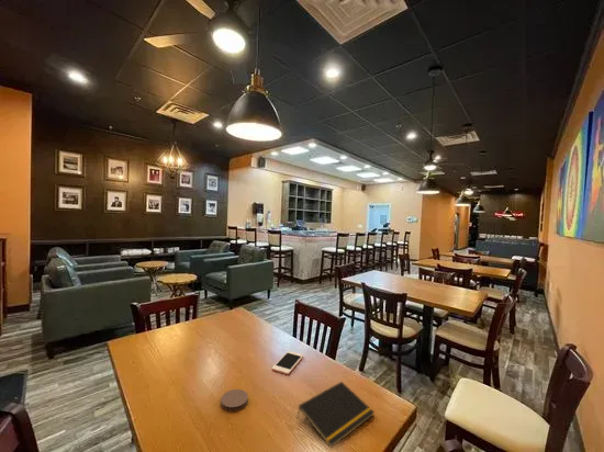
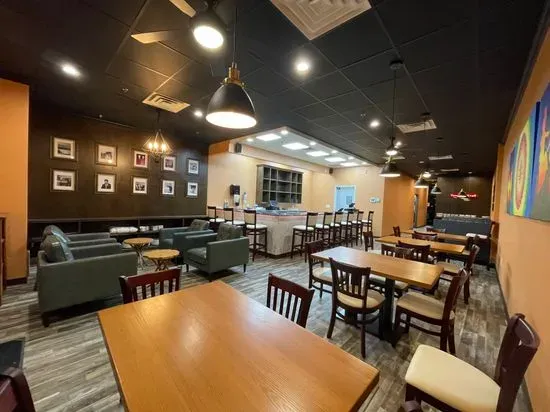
- notepad (336, 409)
- coaster (234, 399)
- cell phone (288, 361)
